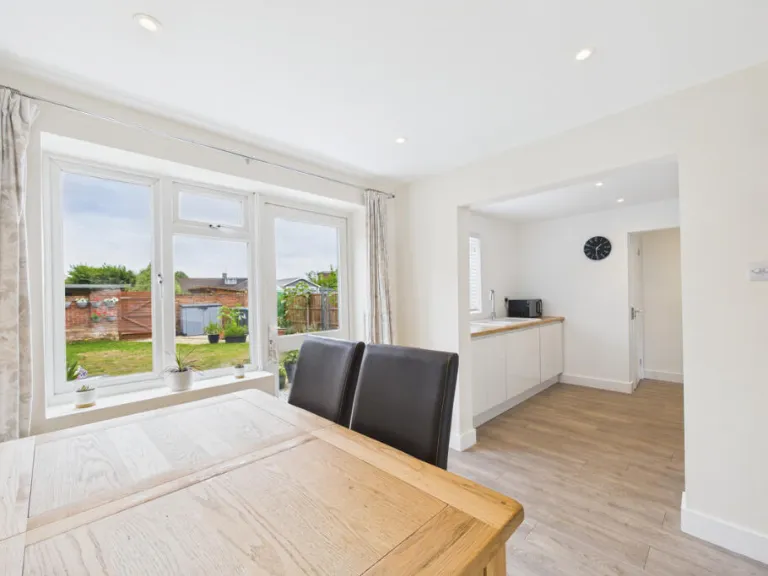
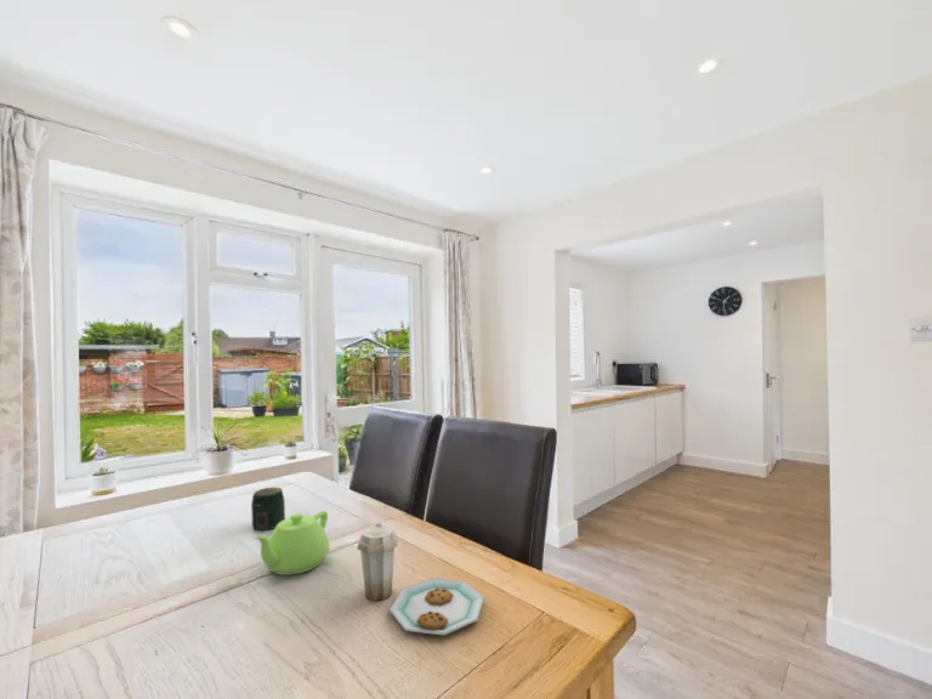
+ plate (425, 580)
+ teapot (294, 540)
+ jar (268, 507)
